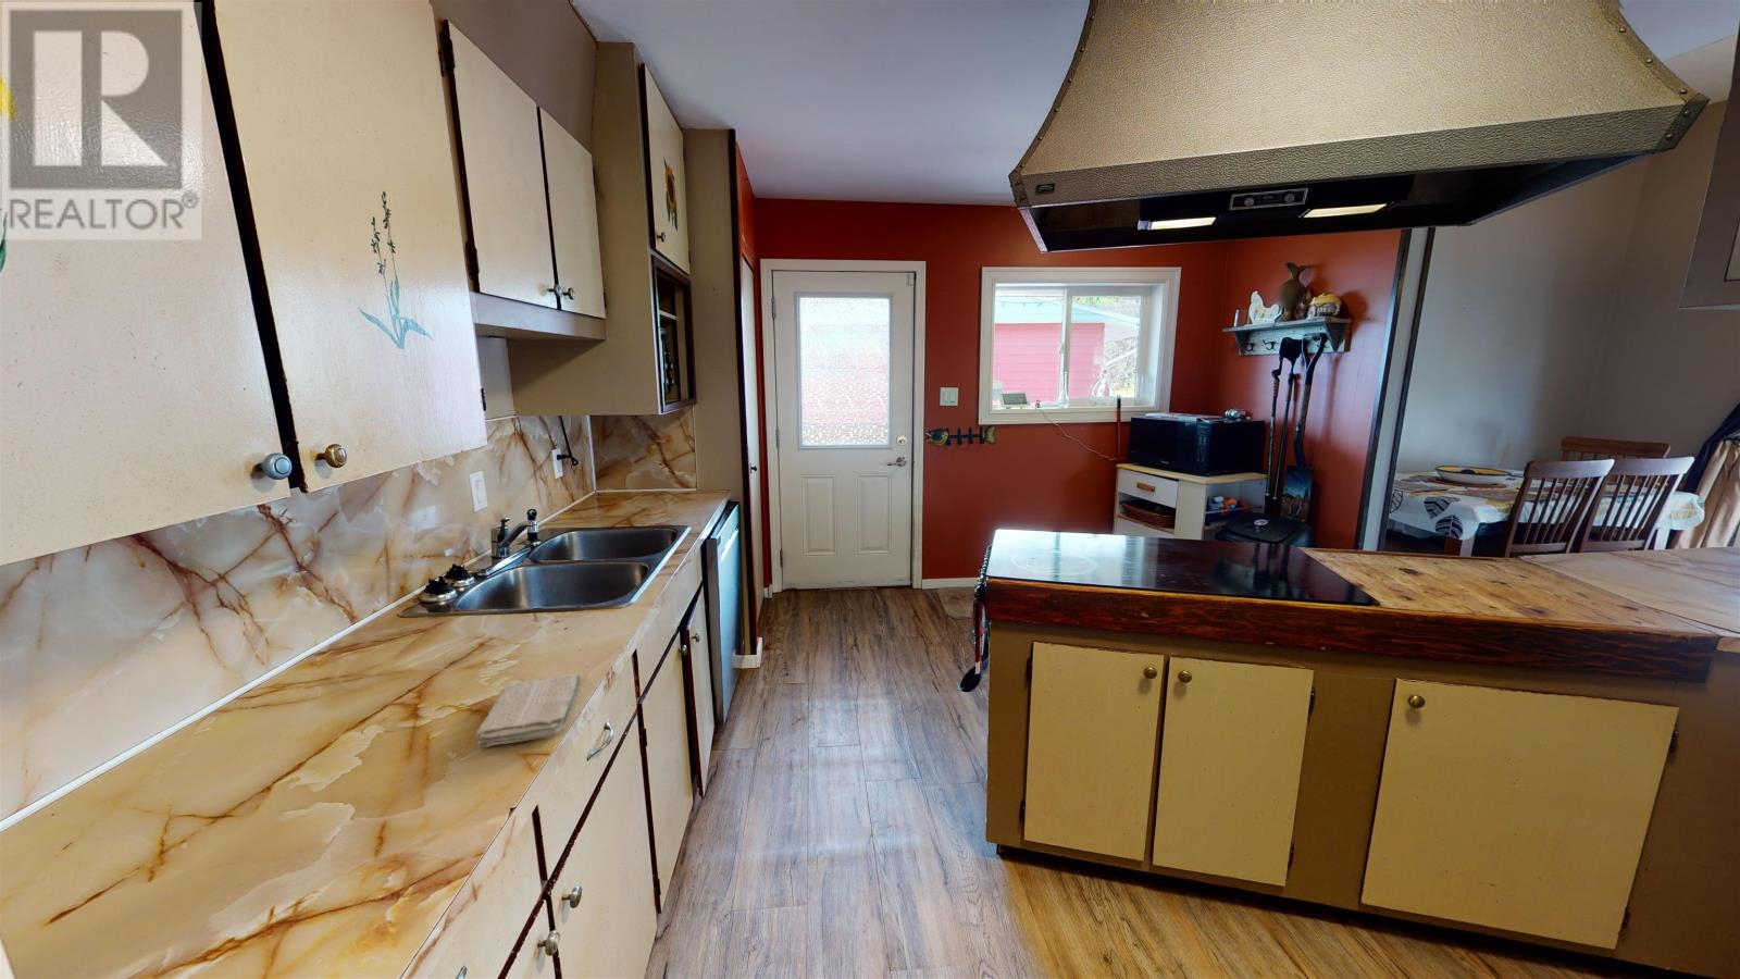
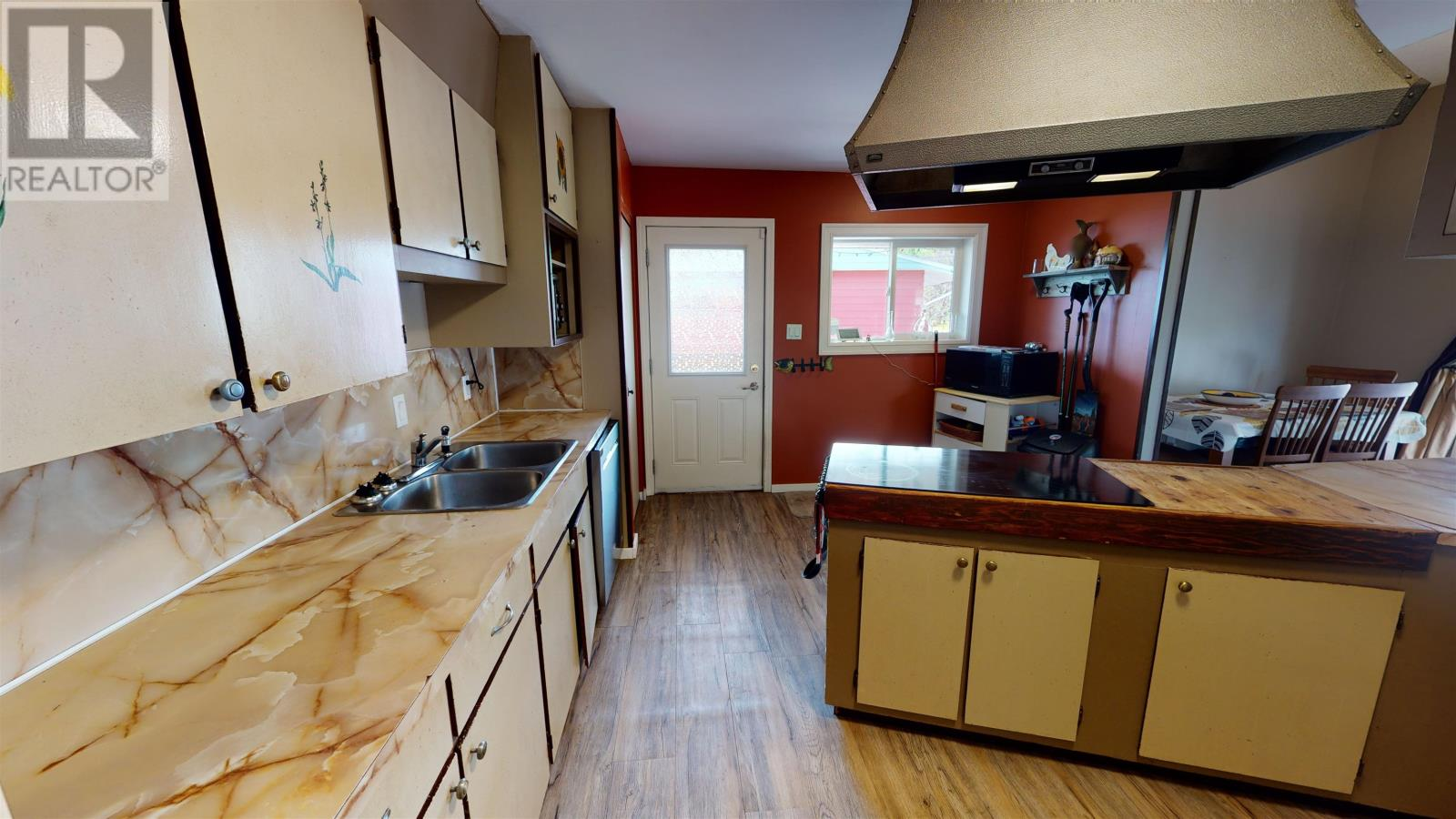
- washcloth (532, 705)
